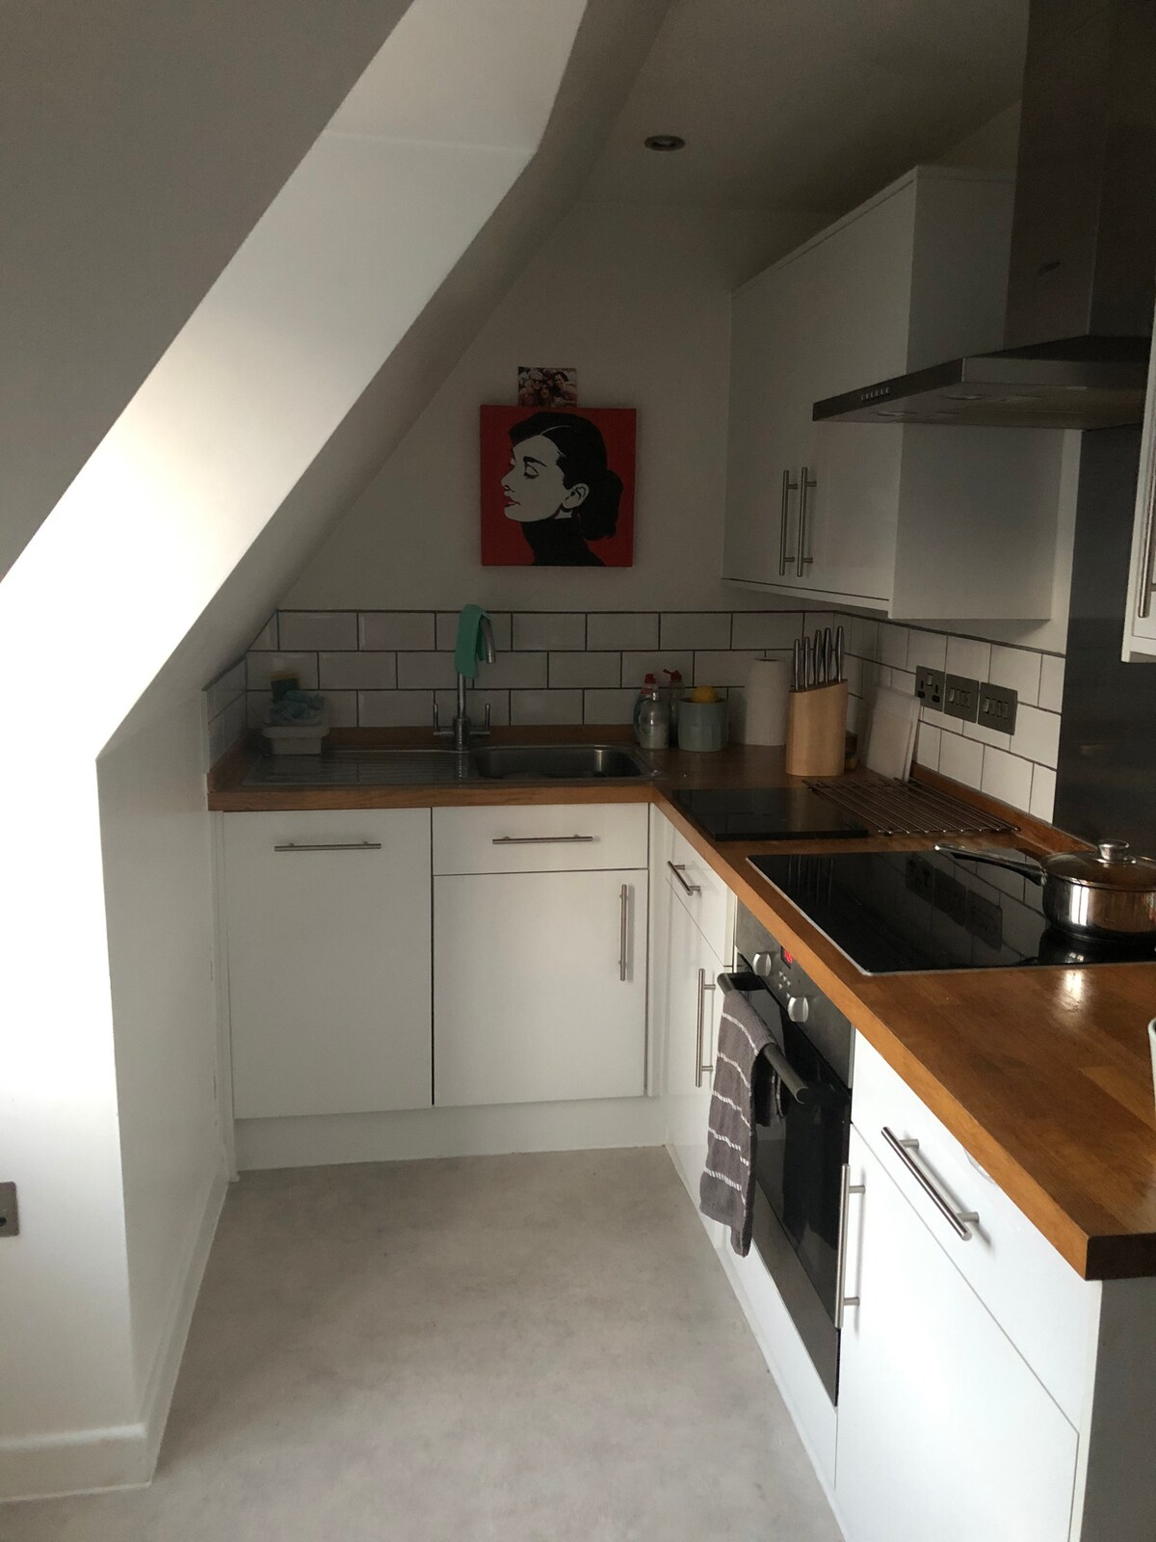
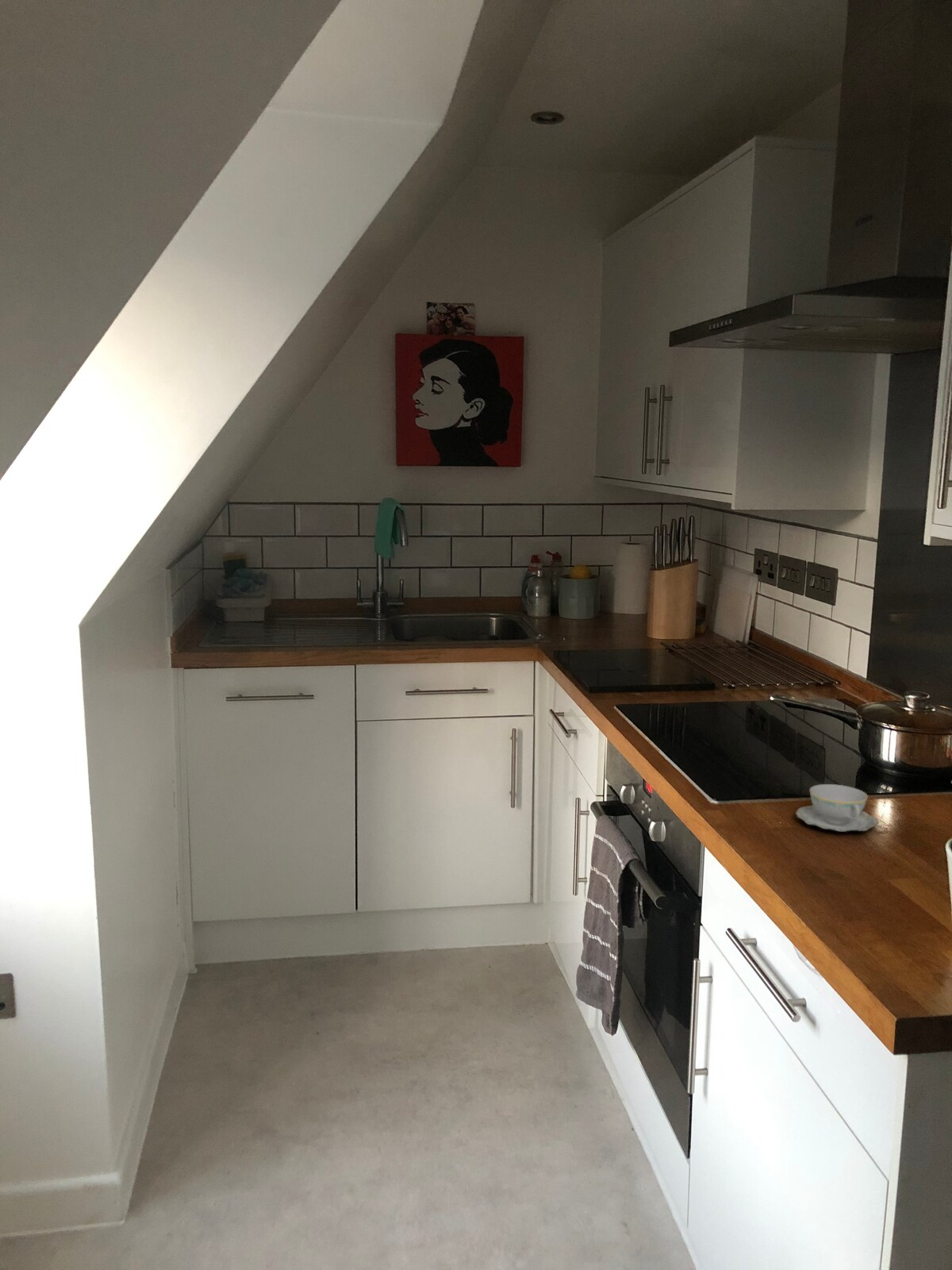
+ chinaware (837, 807)
